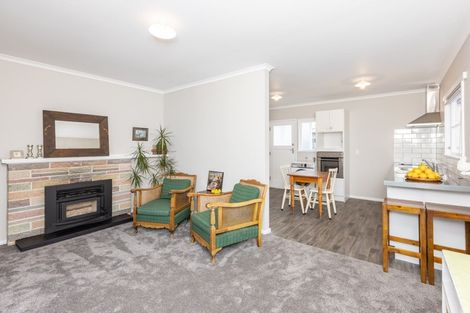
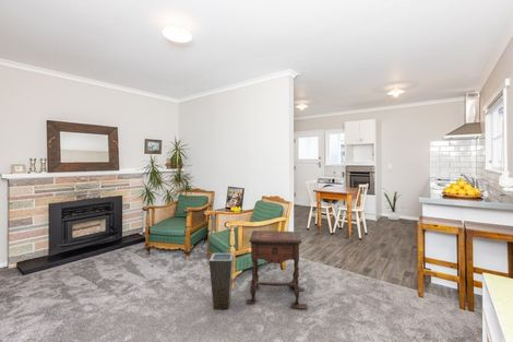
+ house plant (391, 203)
+ side table (276, 262)
+ vase (222, 281)
